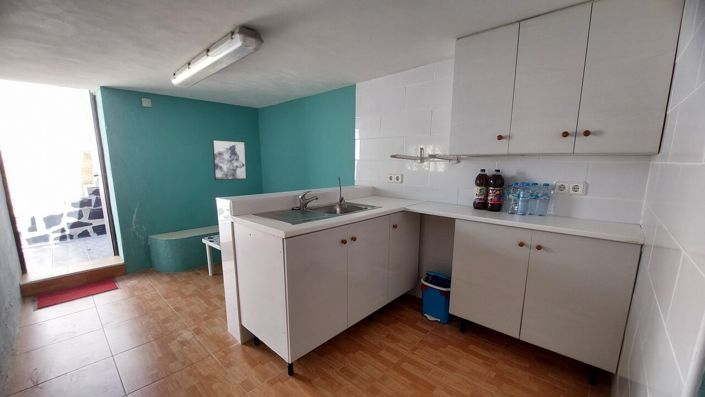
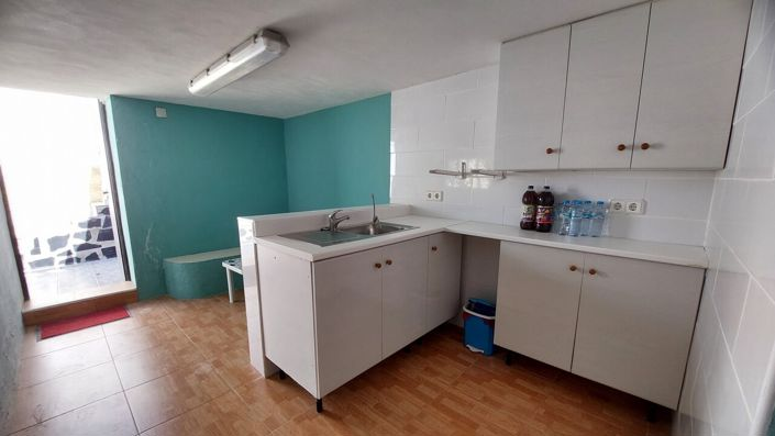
- wall art (230, 160)
